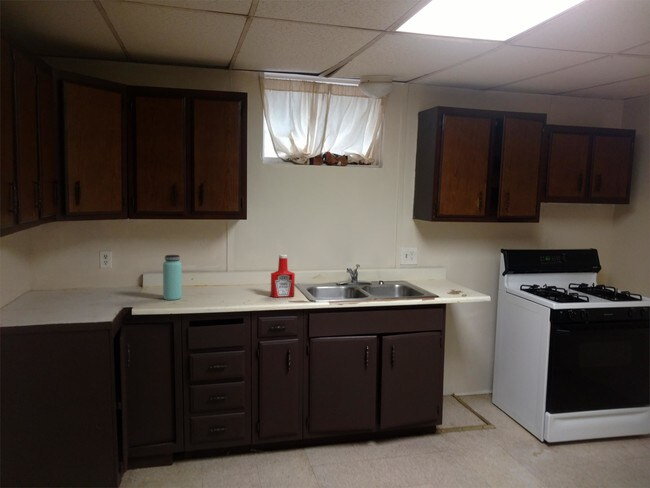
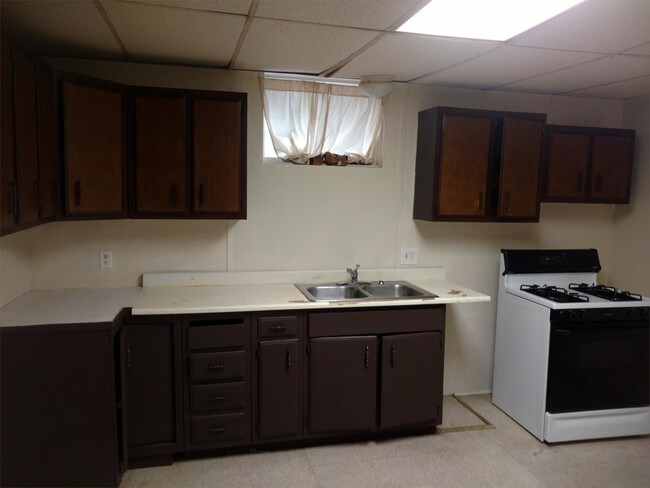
- bottle (172, 276)
- soap bottle (282, 275)
